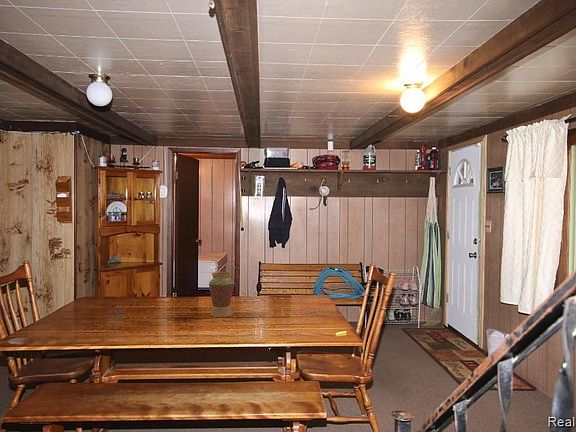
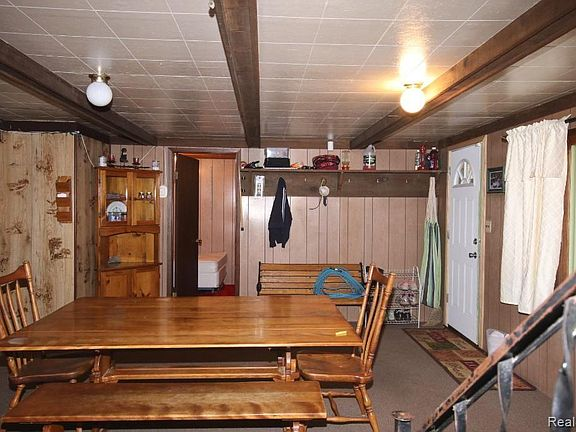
- vase (221, 293)
